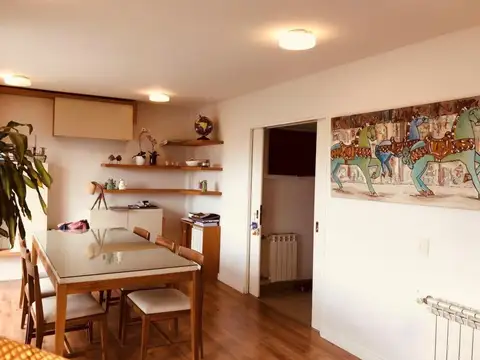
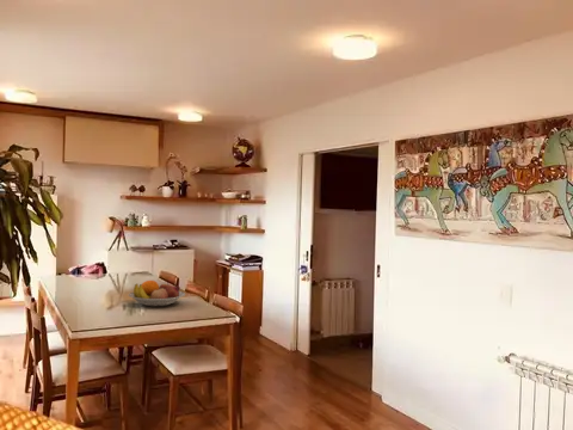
+ fruit bowl (156, 291)
